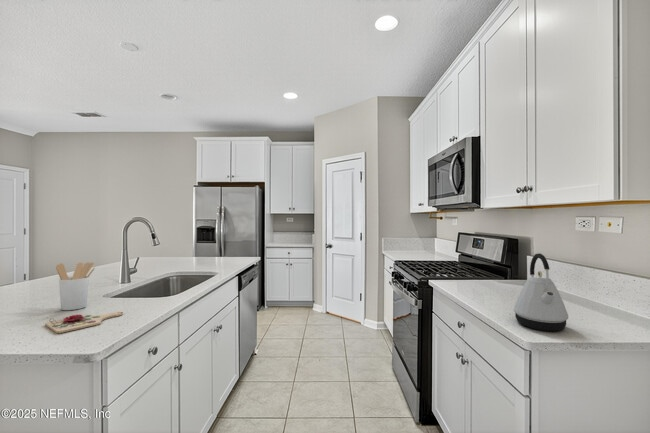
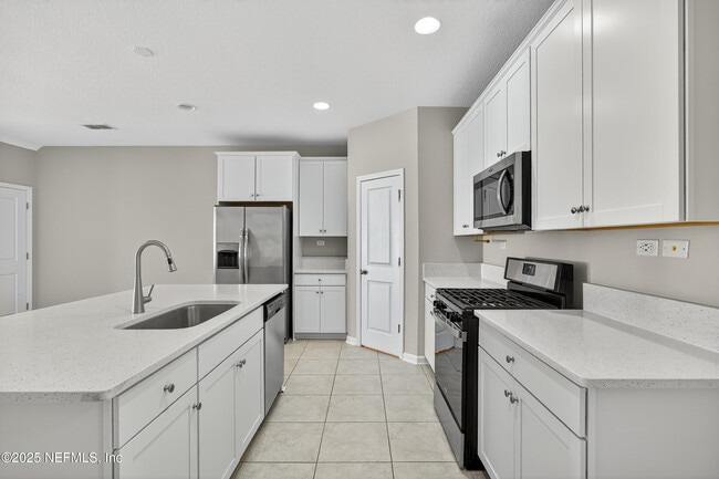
- utensil holder (77, 284)
- kettle (540, 289)
- cutting board (89, 317)
